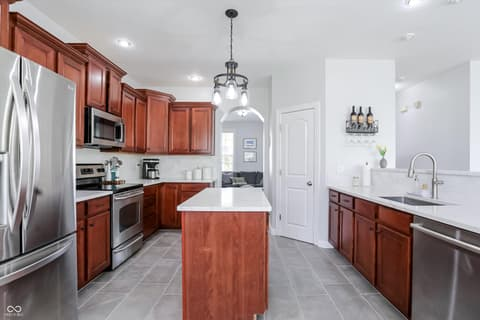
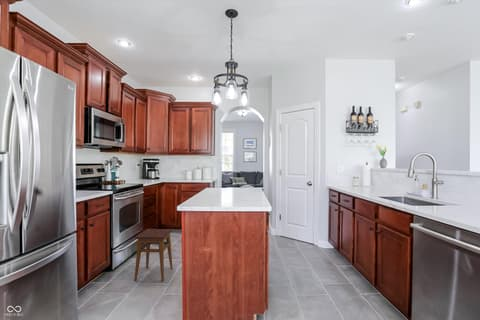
+ stool (154, 251)
